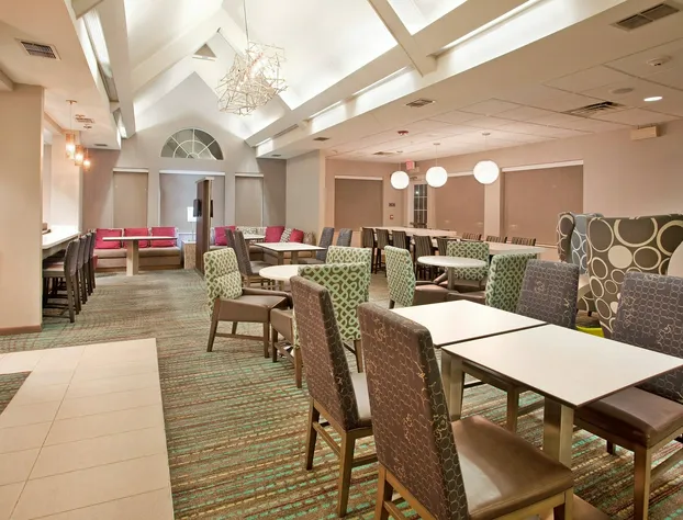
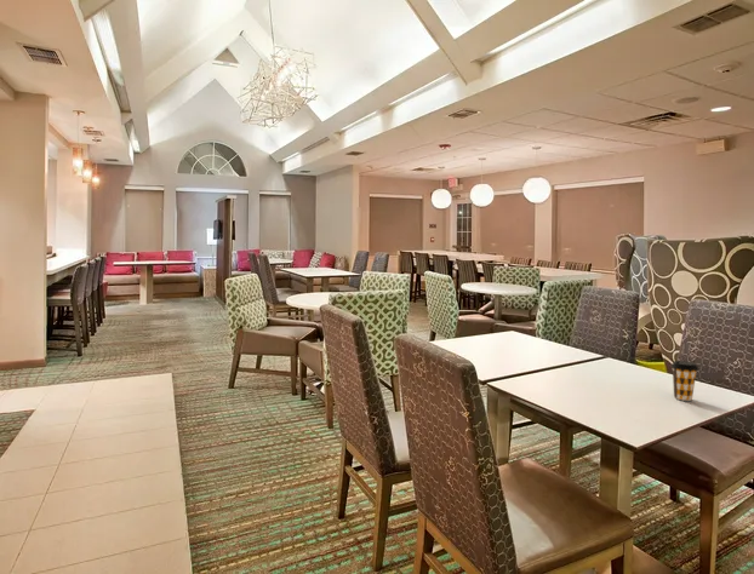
+ coffee cup (684, 380)
